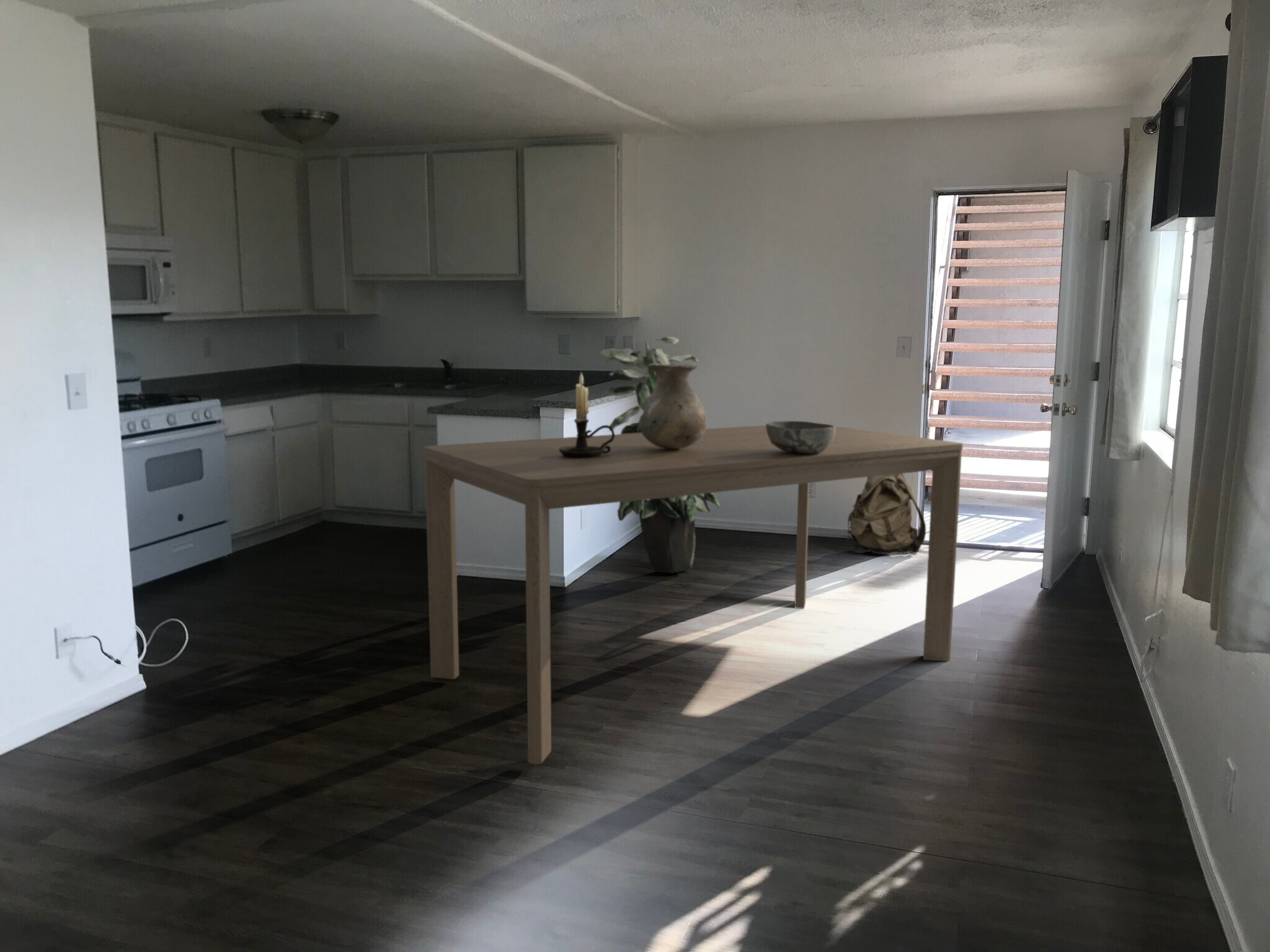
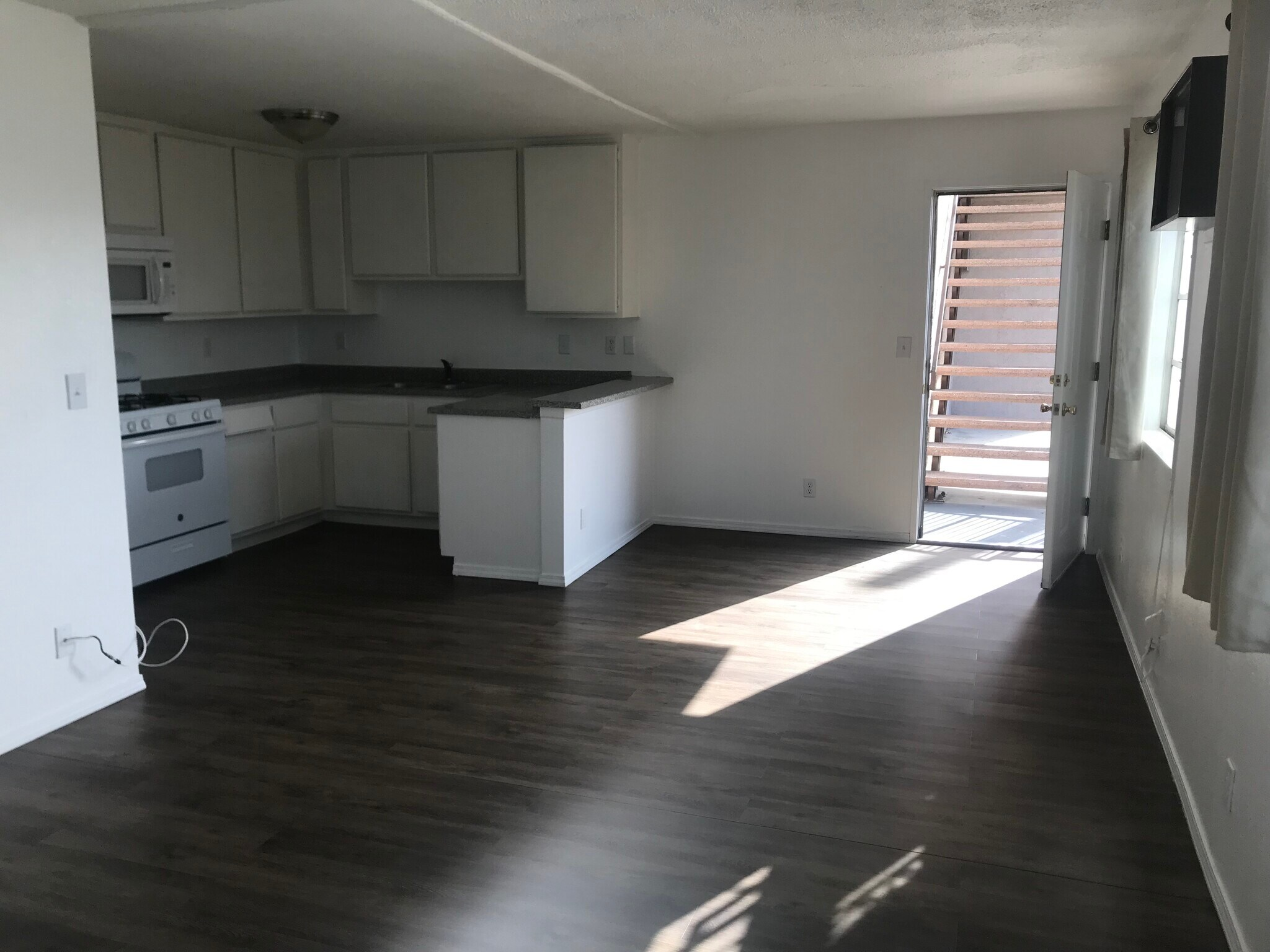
- backpack (888, 503)
- dining table (691, 495)
- indoor plant (641, 432)
- vase (673, 406)
- candle holder (588, 413)
- bowl (801, 437)
